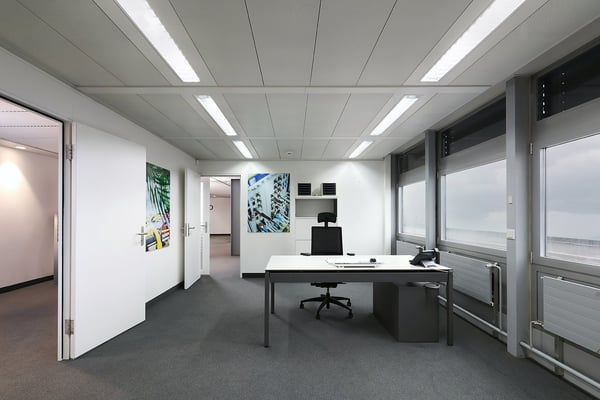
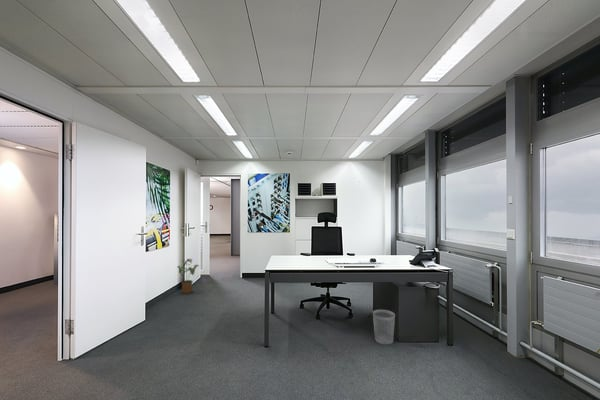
+ house plant (188, 276)
+ wastebasket (383, 326)
